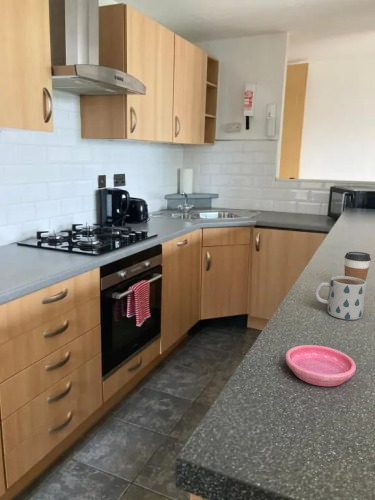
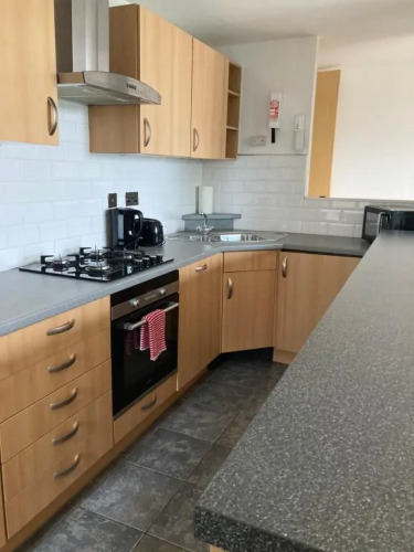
- saucer (319, 366)
- mug (339, 296)
- coffee cup (355, 272)
